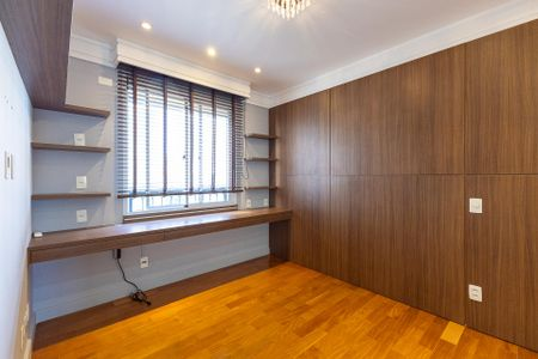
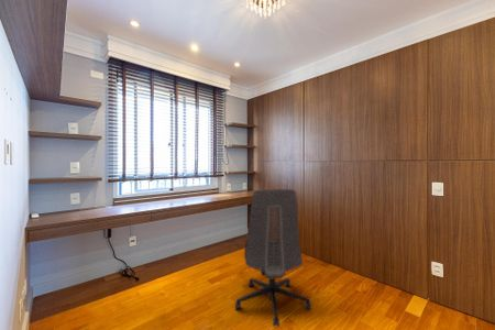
+ office chair (272, 244)
